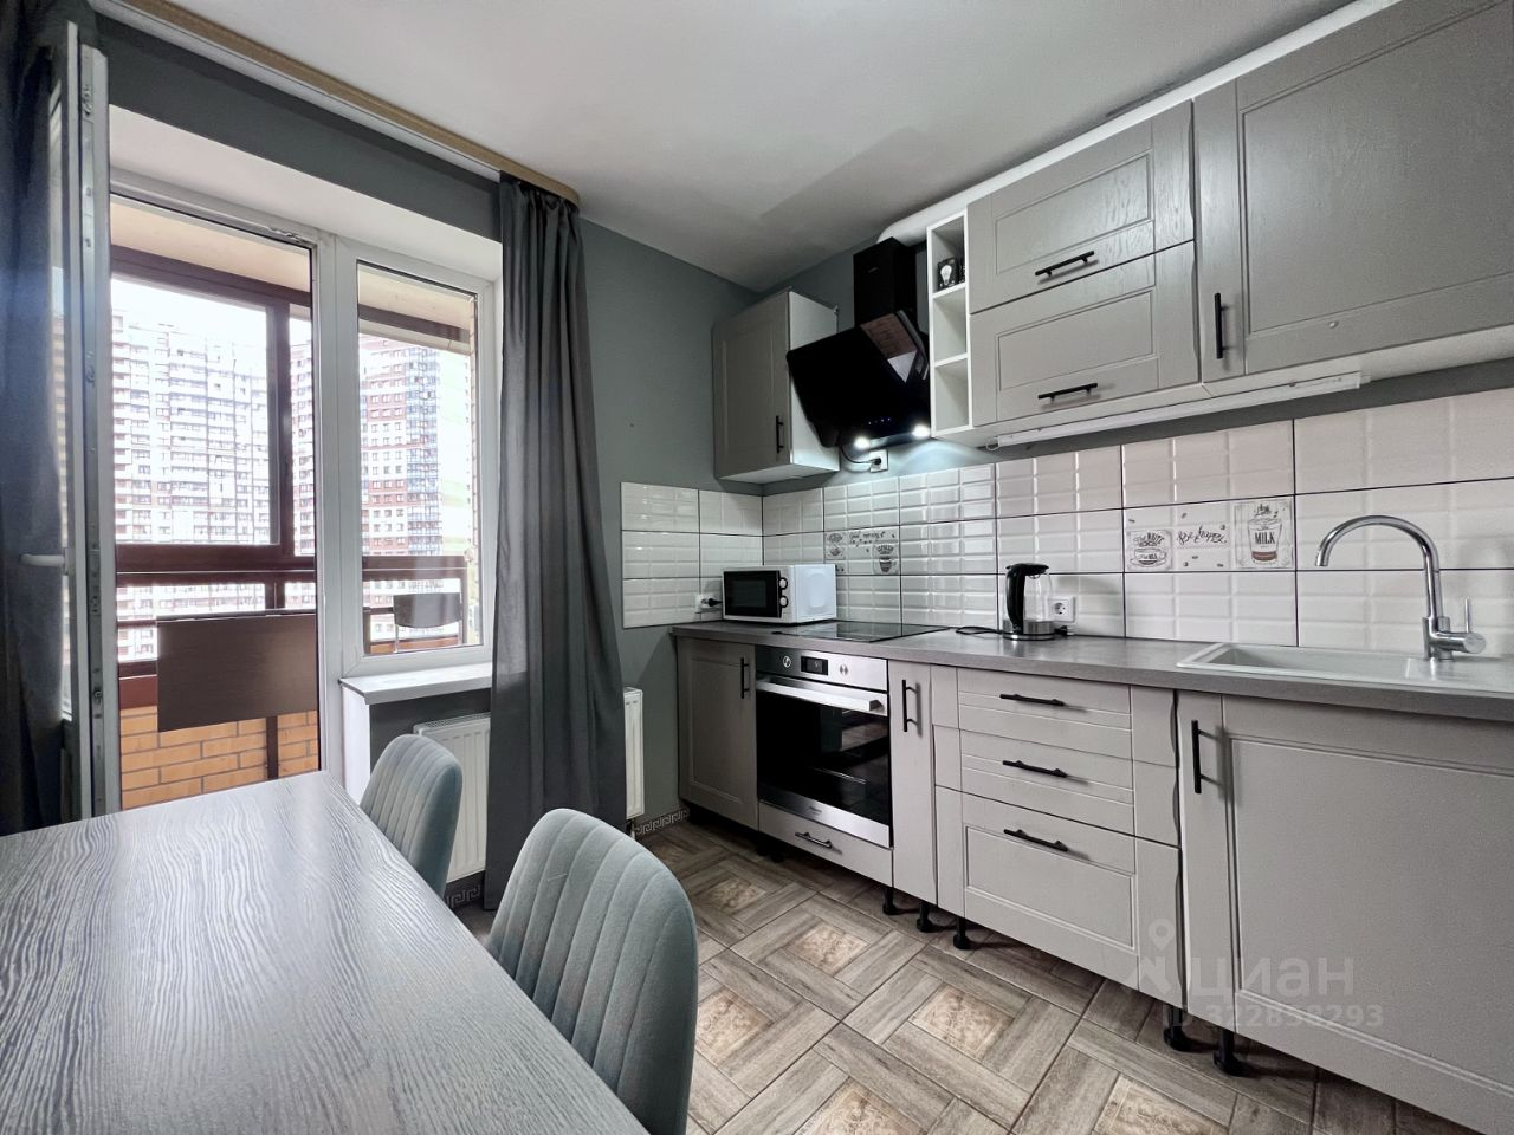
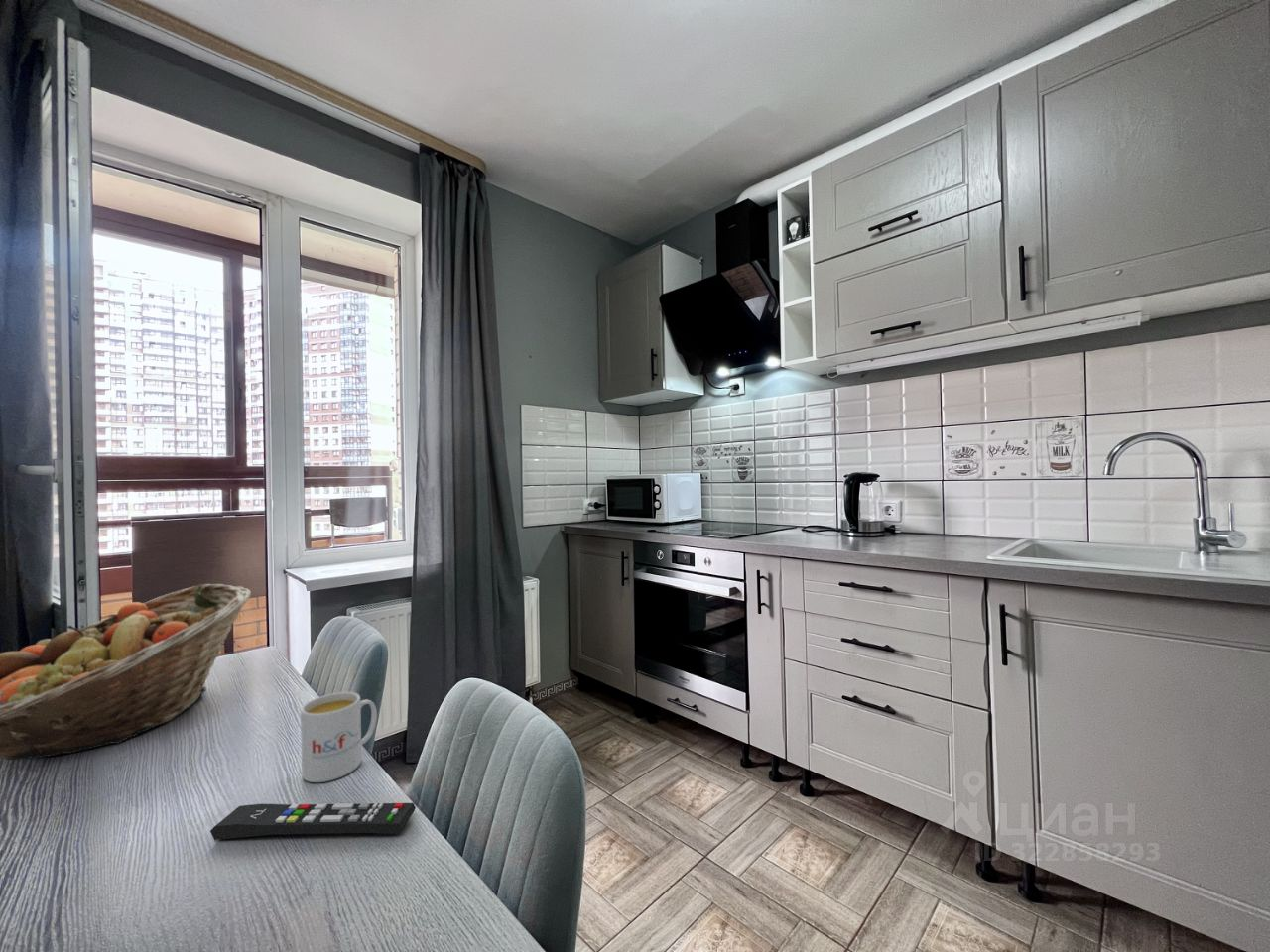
+ fruit basket (121, 656)
+ remote control (316, 819)
+ mug (341, 731)
